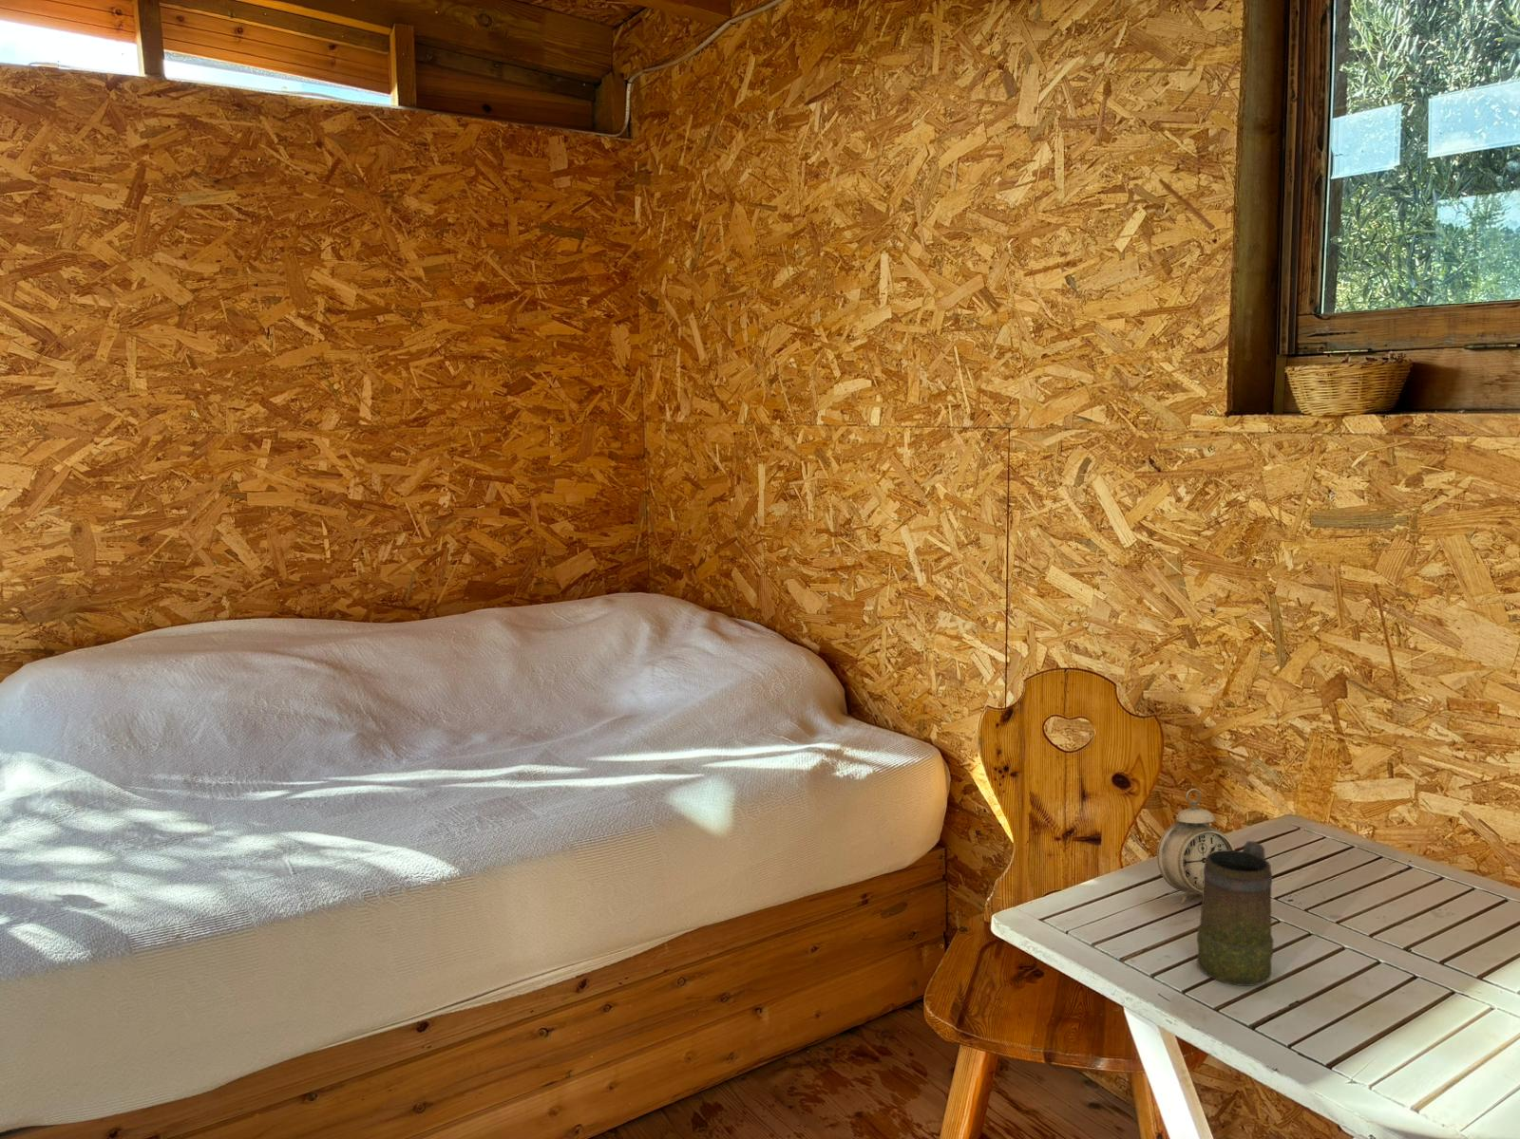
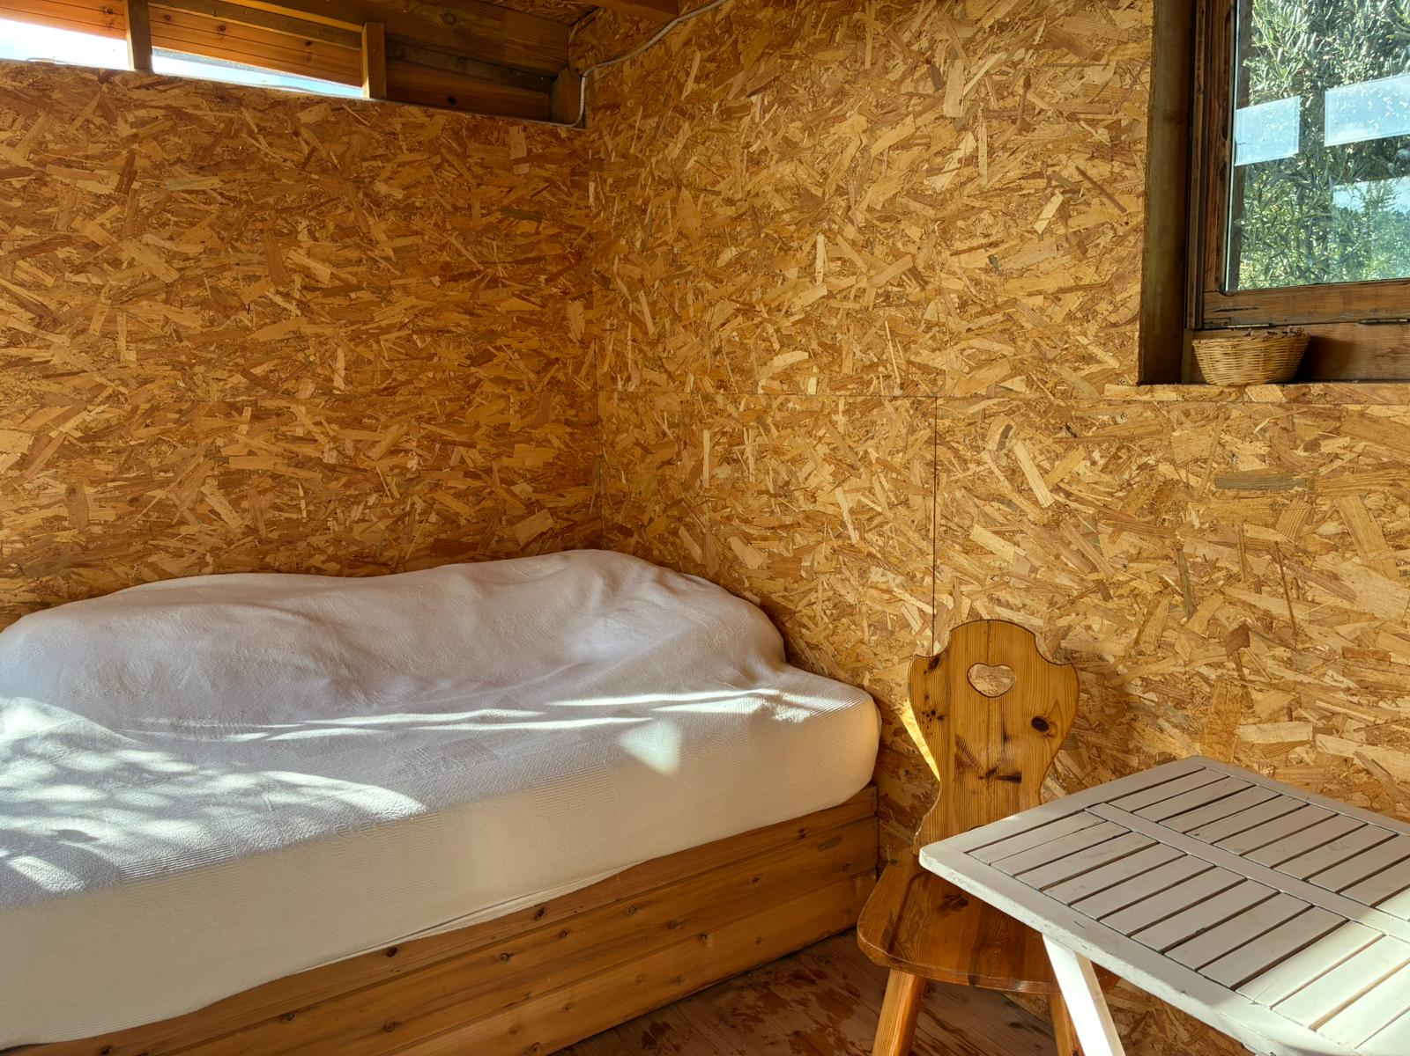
- alarm clock (1198, 843)
- mug (1241, 908)
